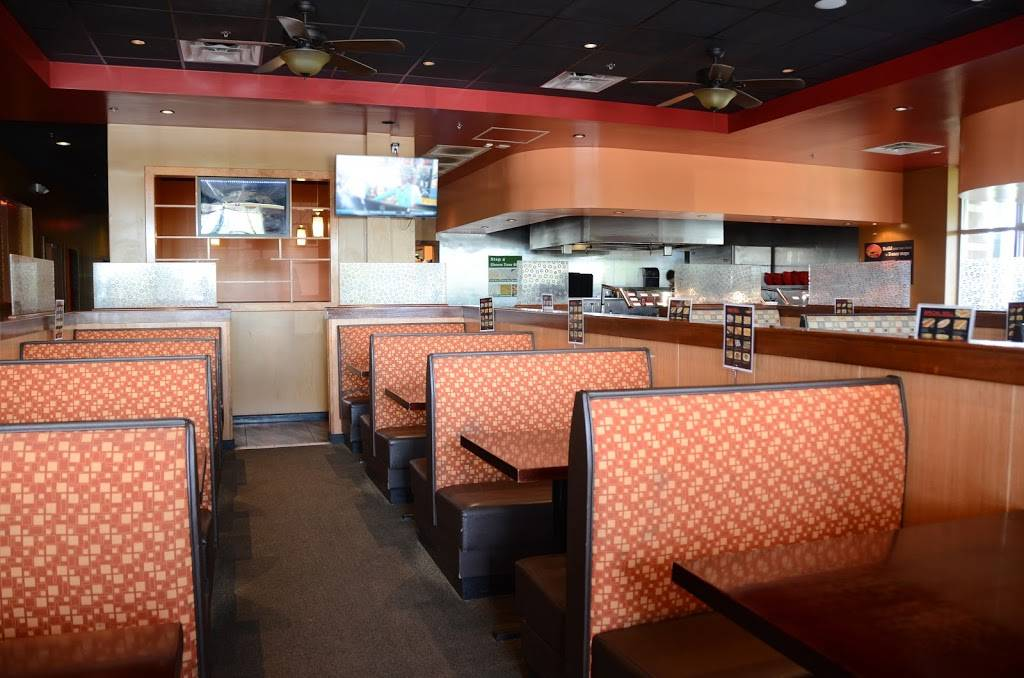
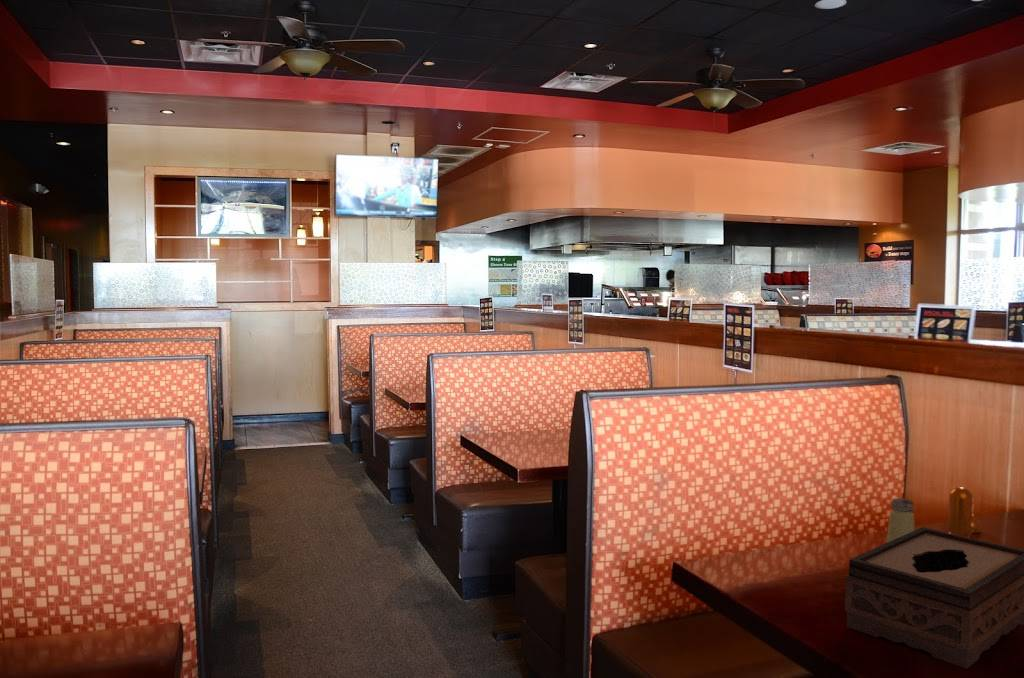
+ tissue box (942, 589)
+ saltshaker (901, 524)
+ pepper shaker (965, 508)
